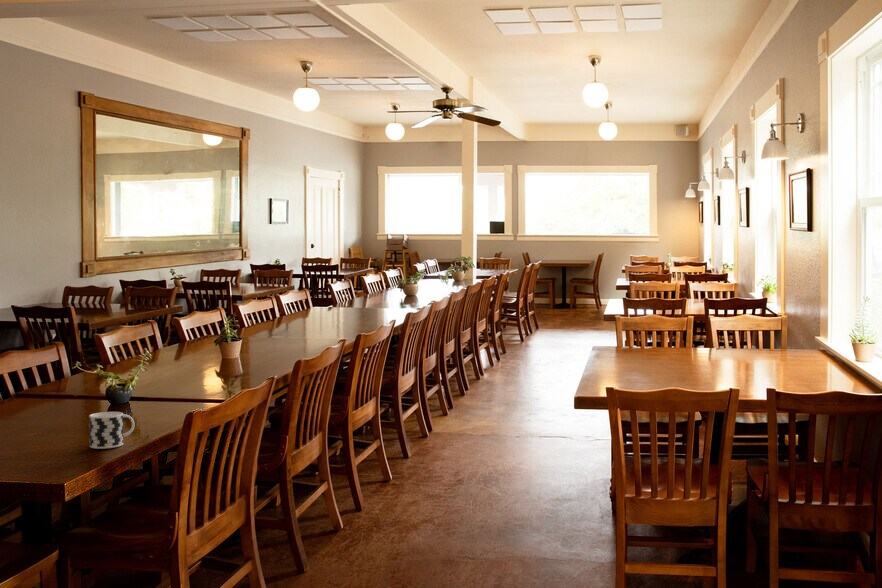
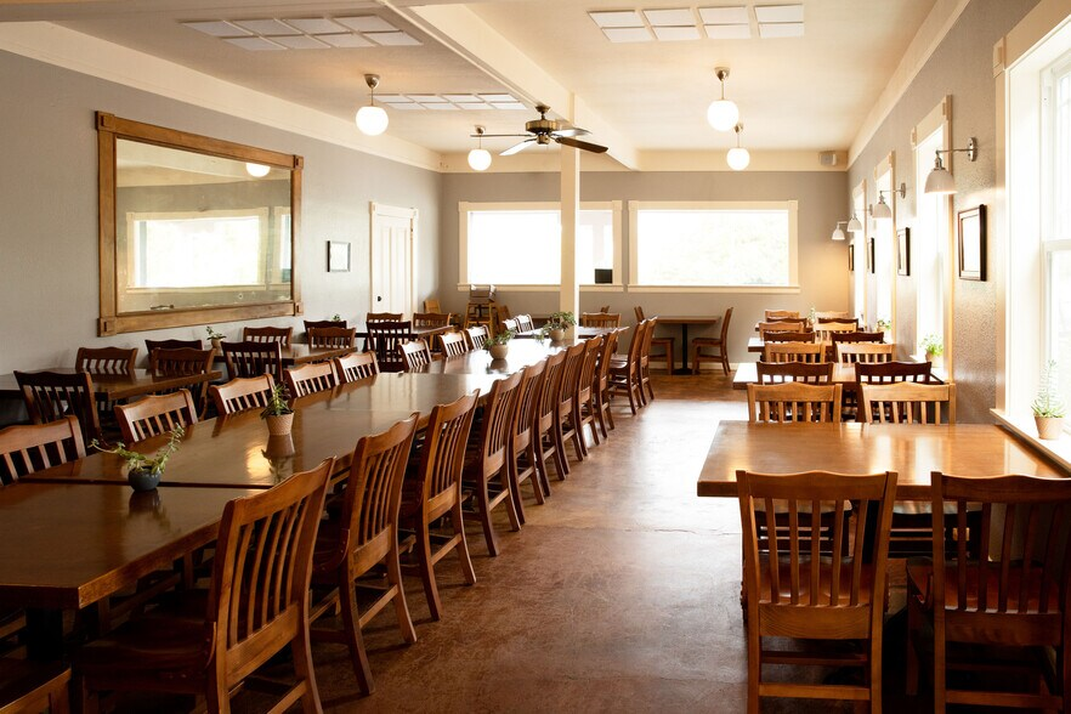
- cup (112, 429)
